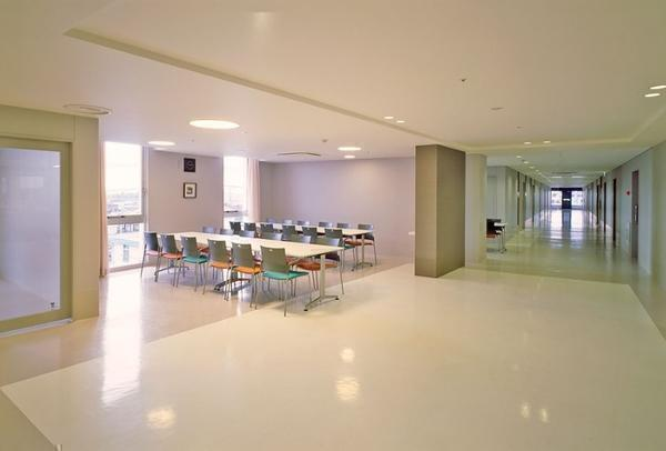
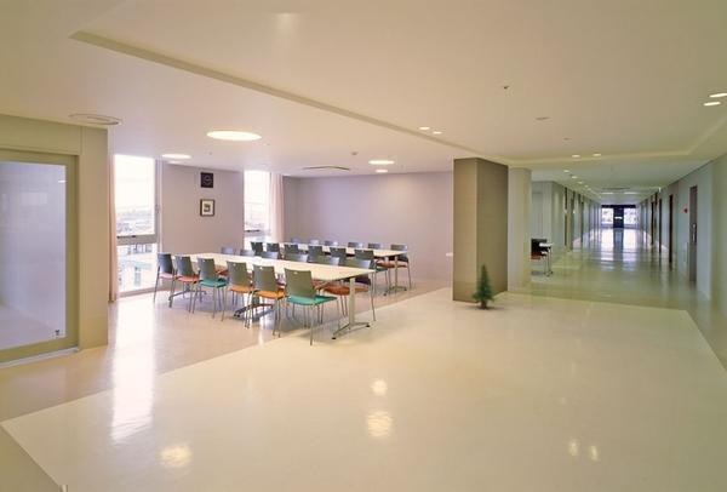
+ tree (483, 285)
